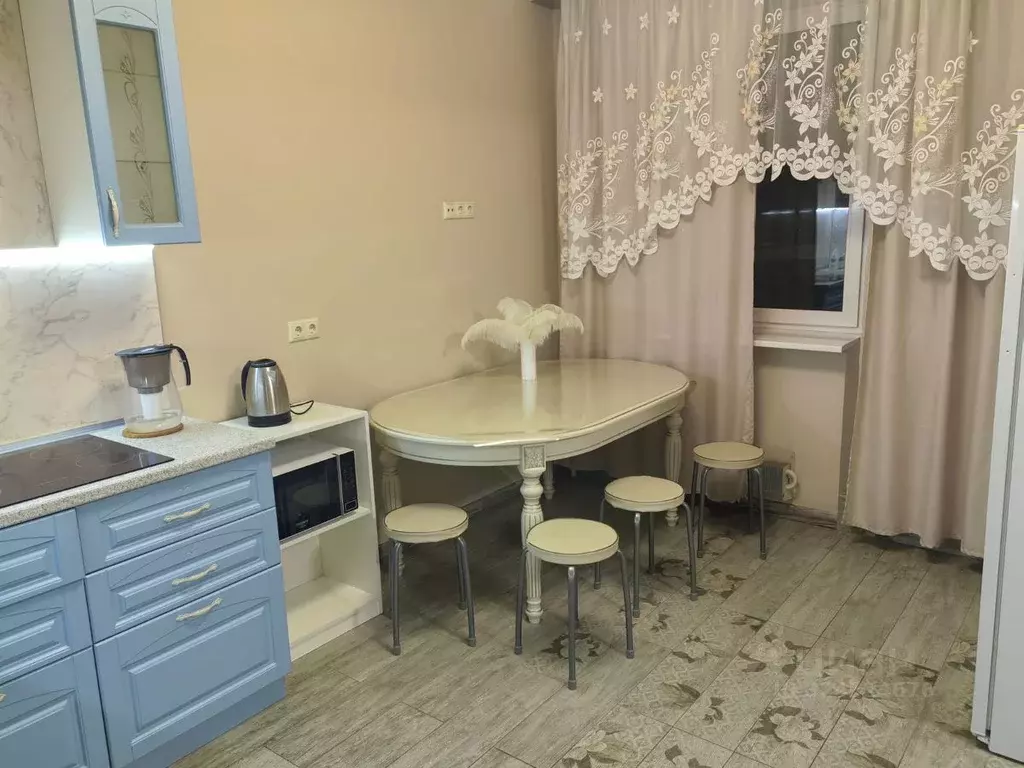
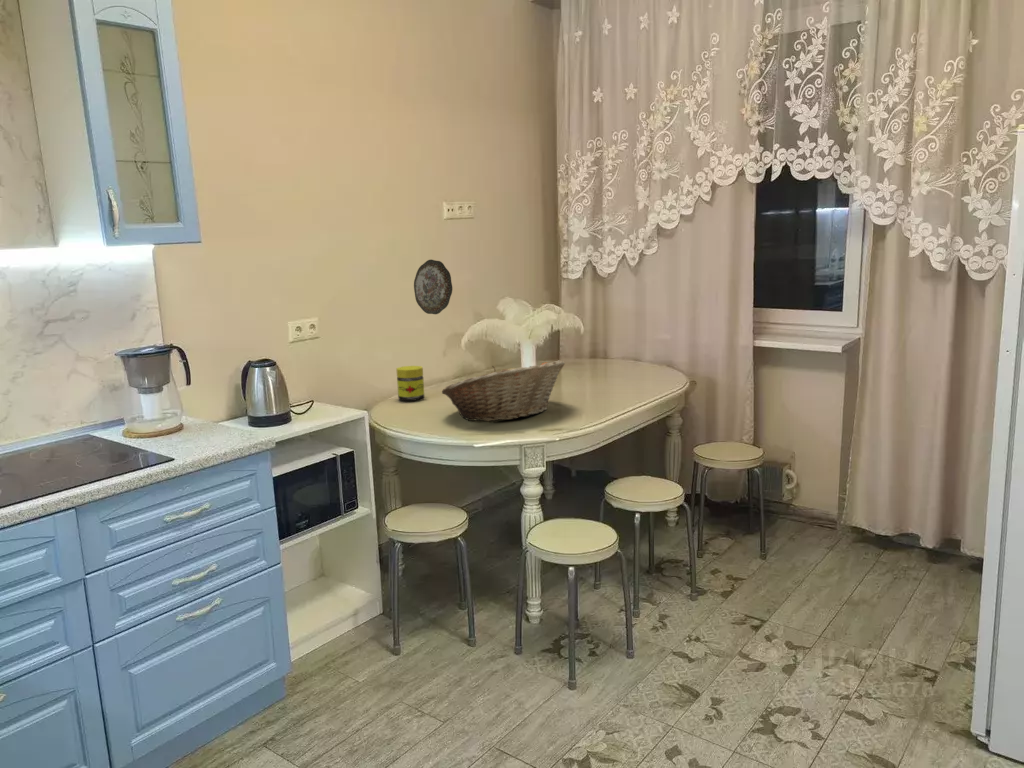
+ decorative plate (431, 287)
+ fruit basket (505, 387)
+ jar (410, 383)
